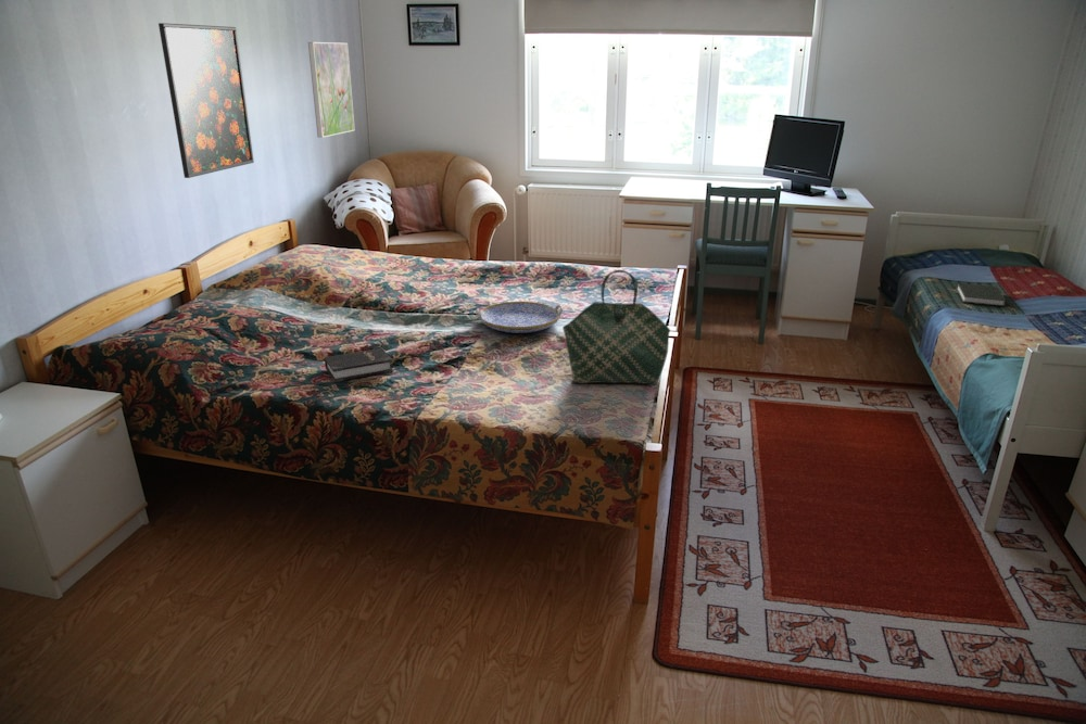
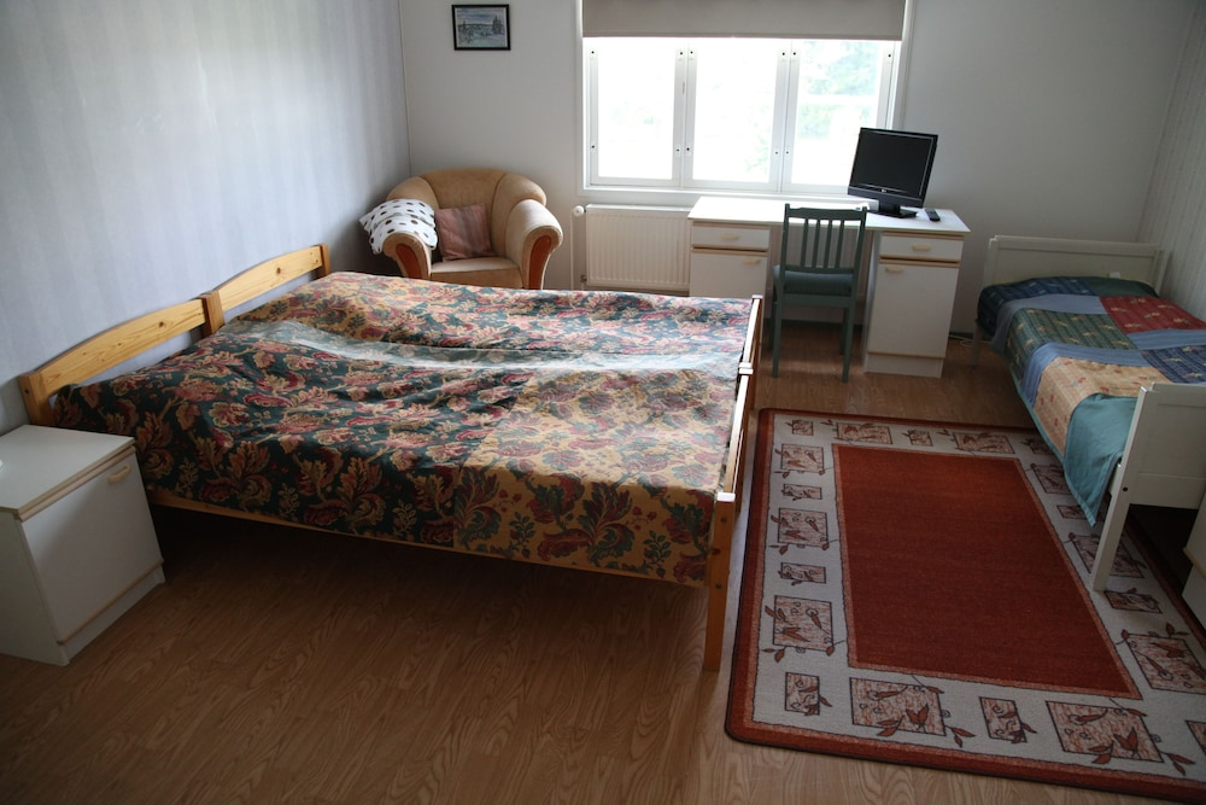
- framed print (332, 89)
- book (980, 294)
- serving tray (519, 315)
- tote bag (616, 327)
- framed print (211, 100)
- hardback book (358, 364)
